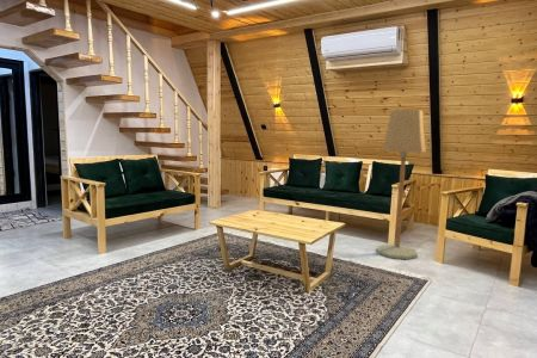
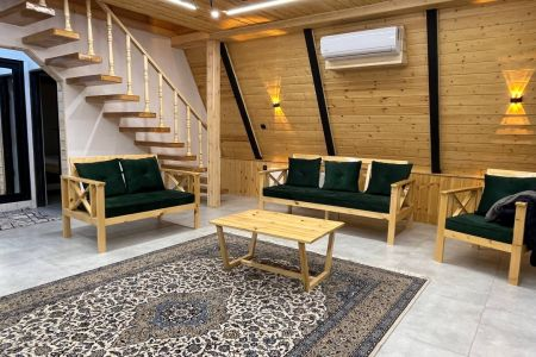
- floor lamp (401, 183)
